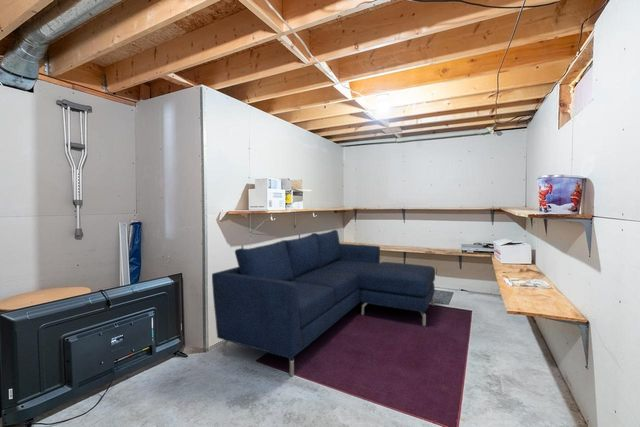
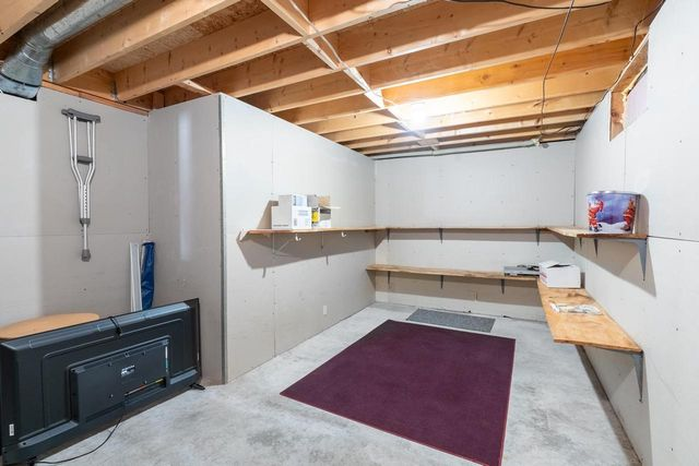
- sofa (346, 281)
